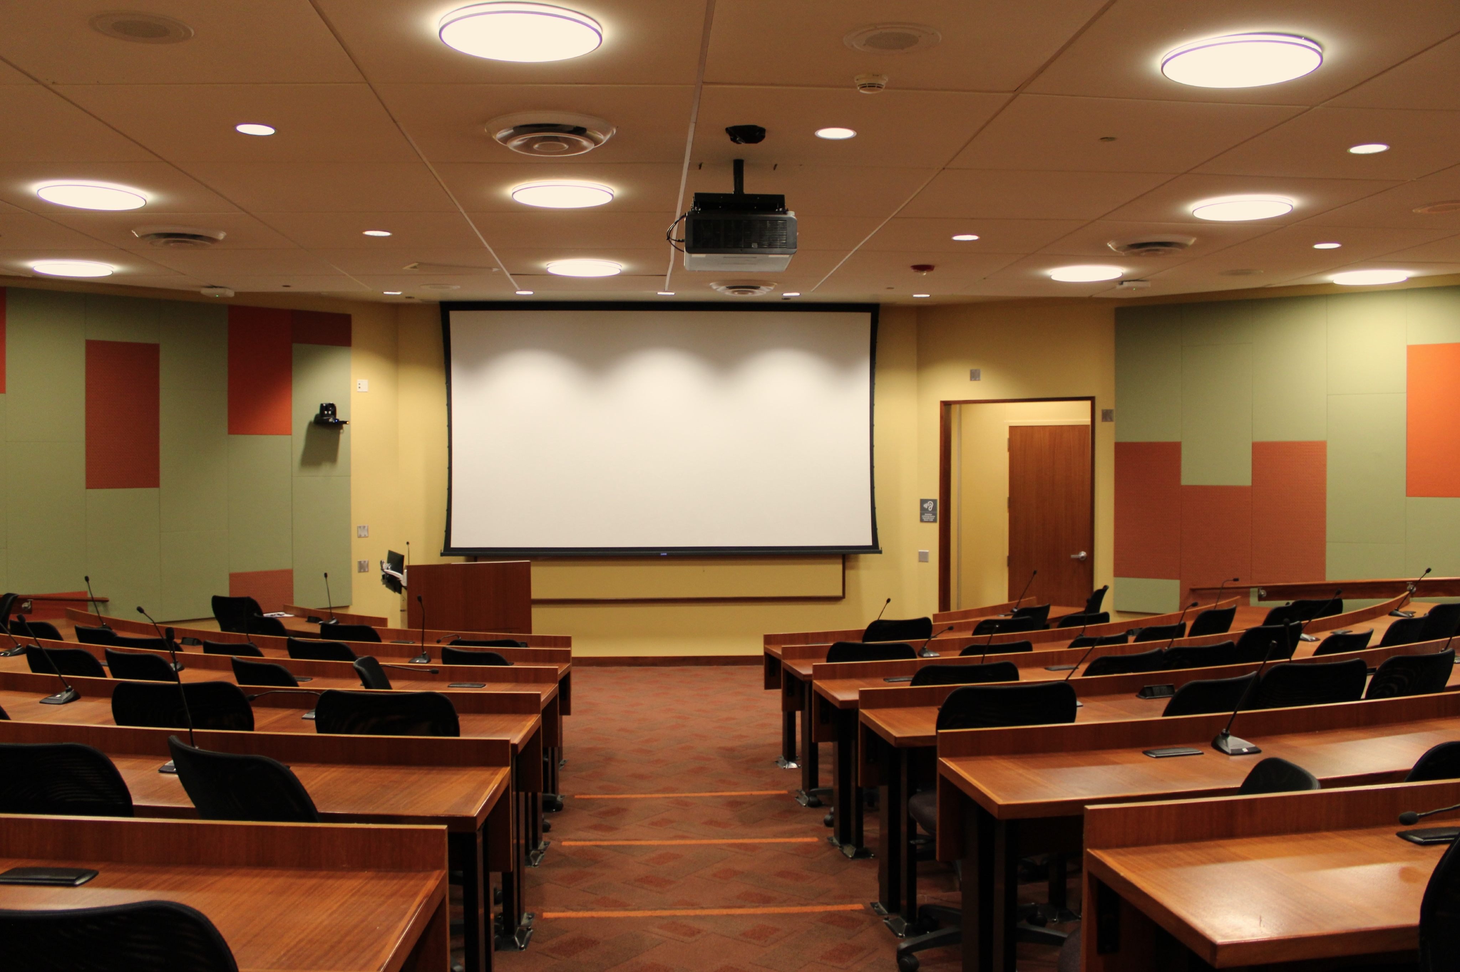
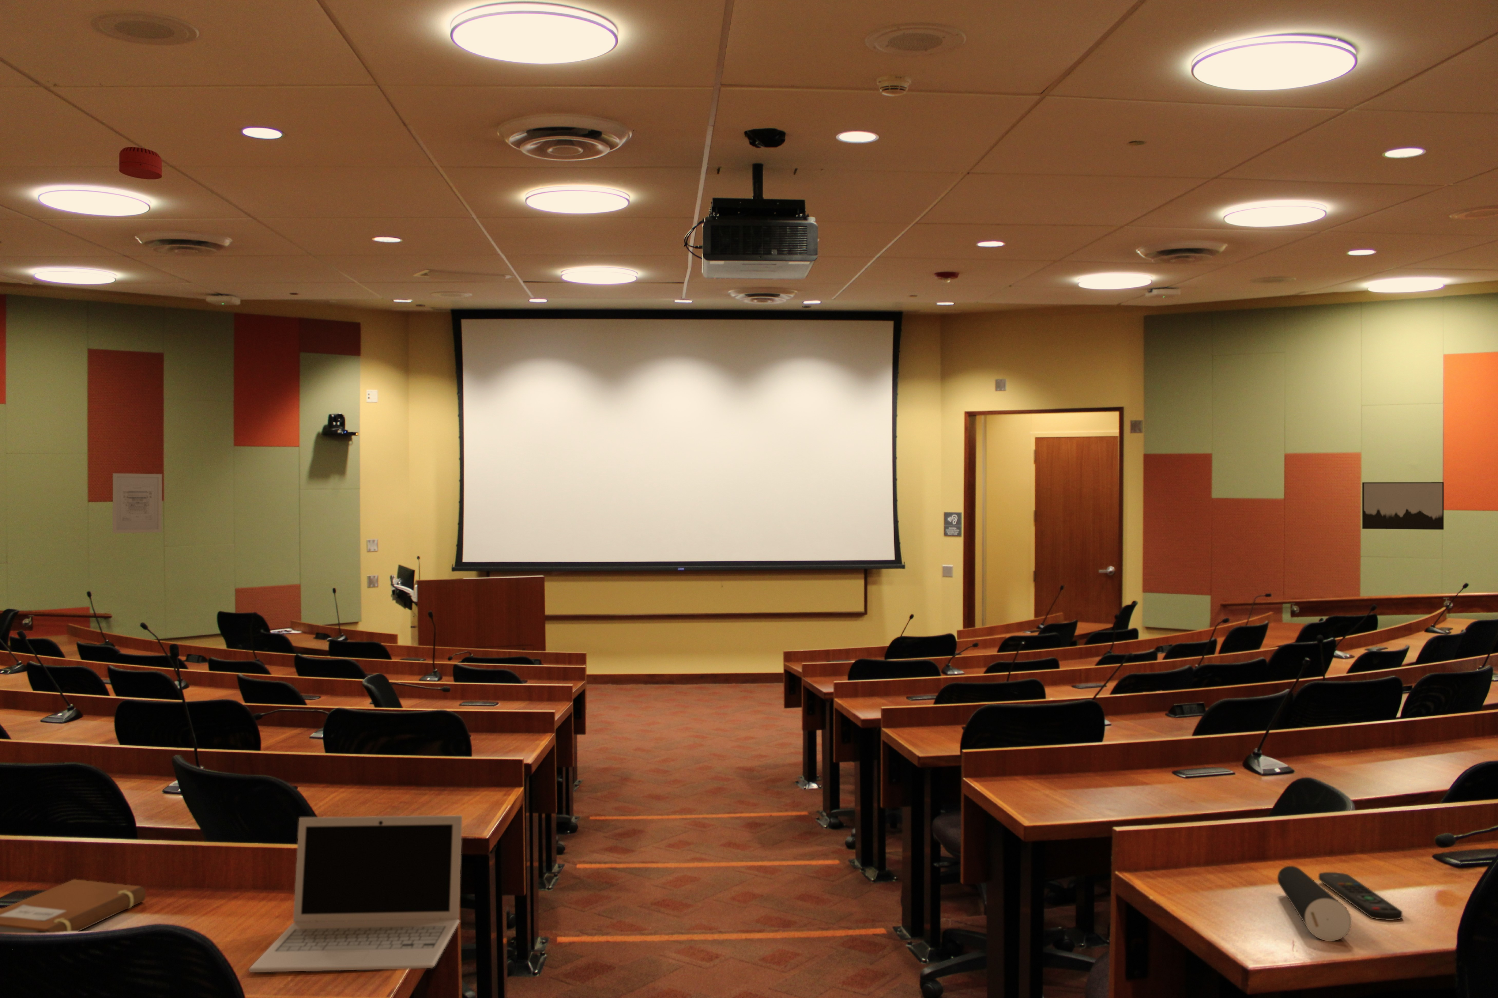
+ wall art (137, 503)
+ smoke detector (140, 163)
+ notebook (60, 912)
+ remote control (1359, 894)
+ speaker (1309, 894)
+ laptop (362, 889)
+ wall art (1402, 506)
